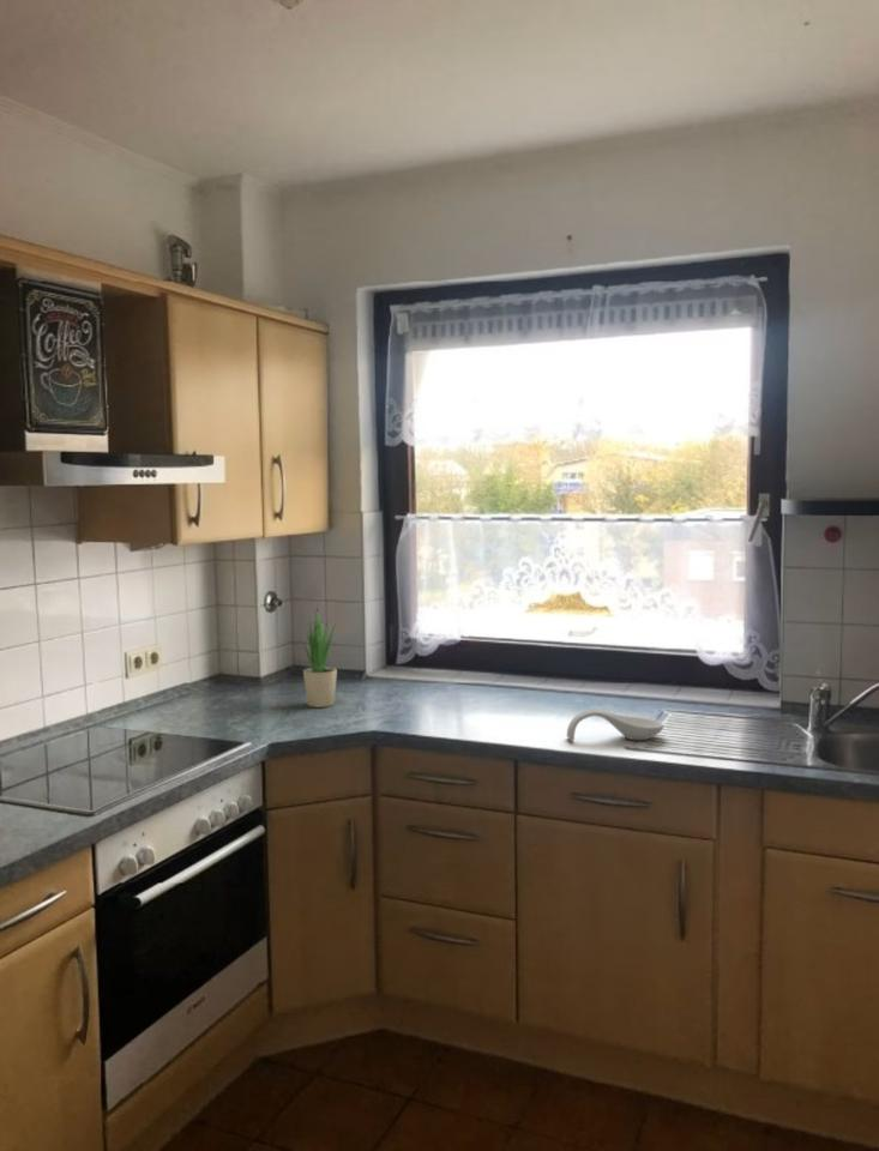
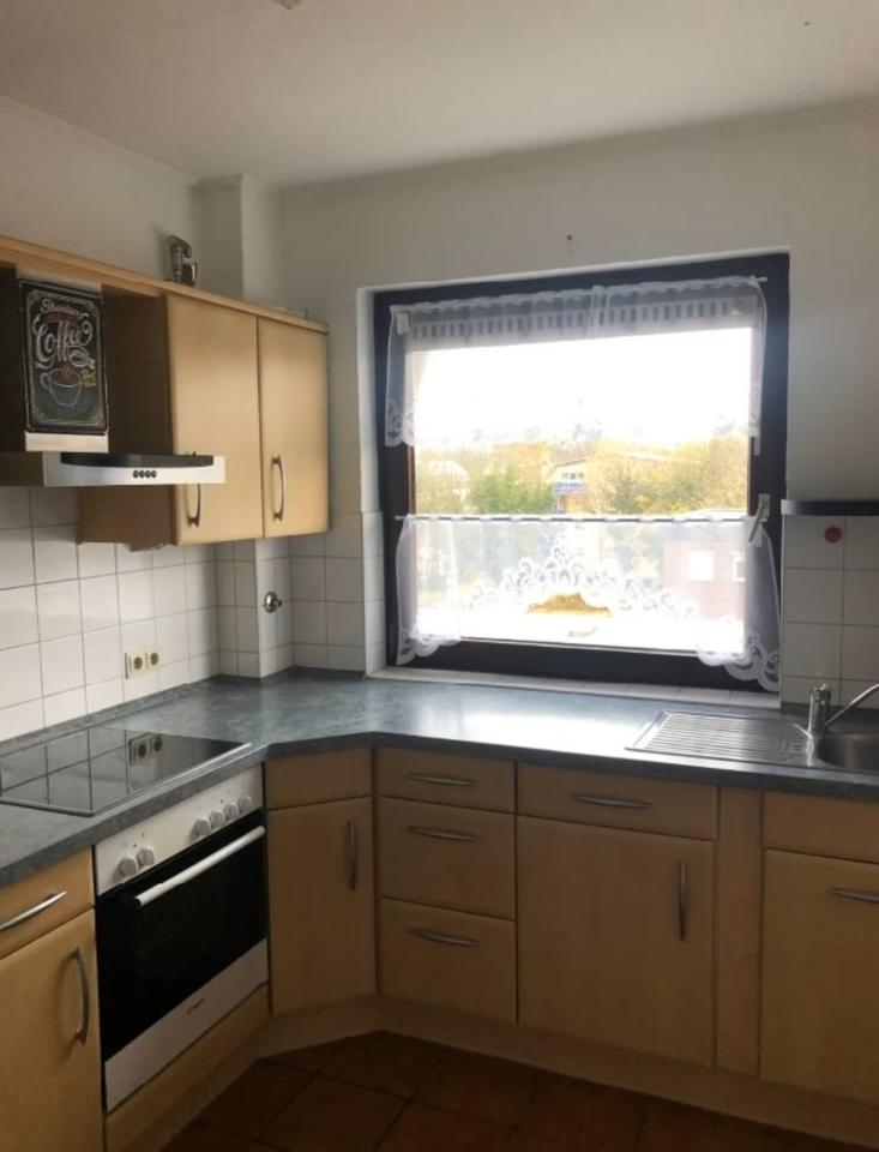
- spoon rest (615, 724)
- potted plant (318, 656)
